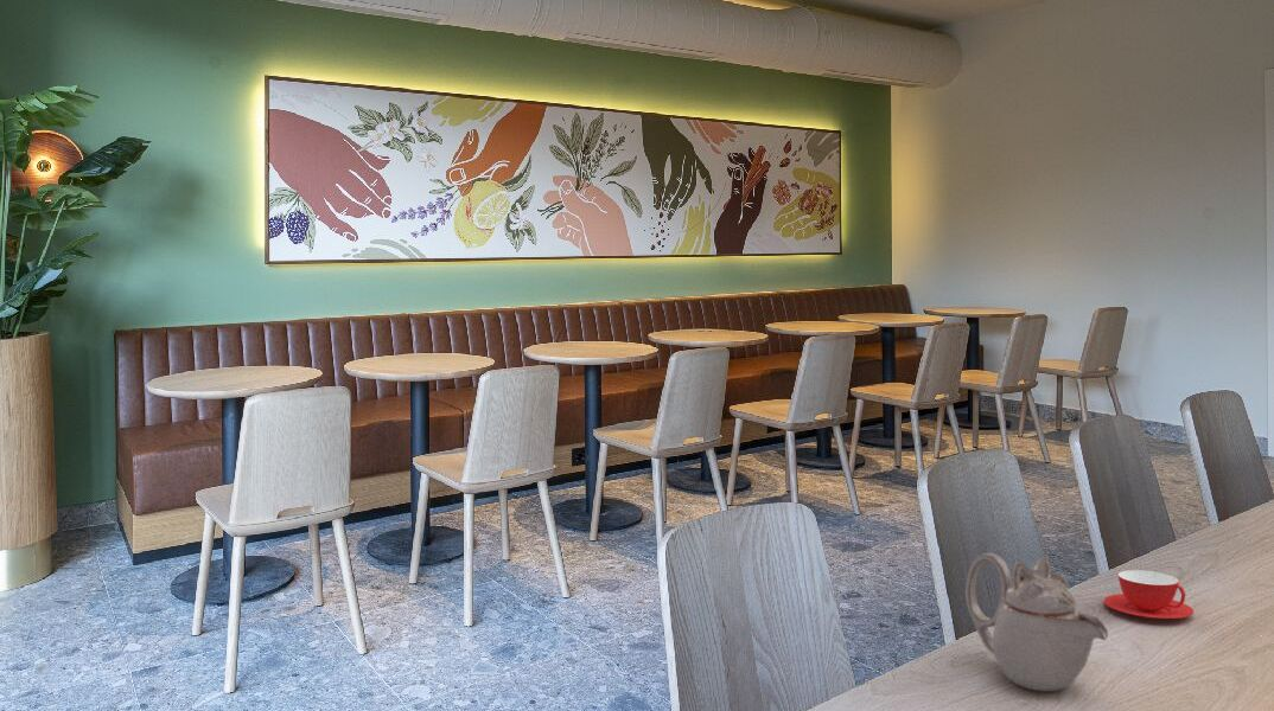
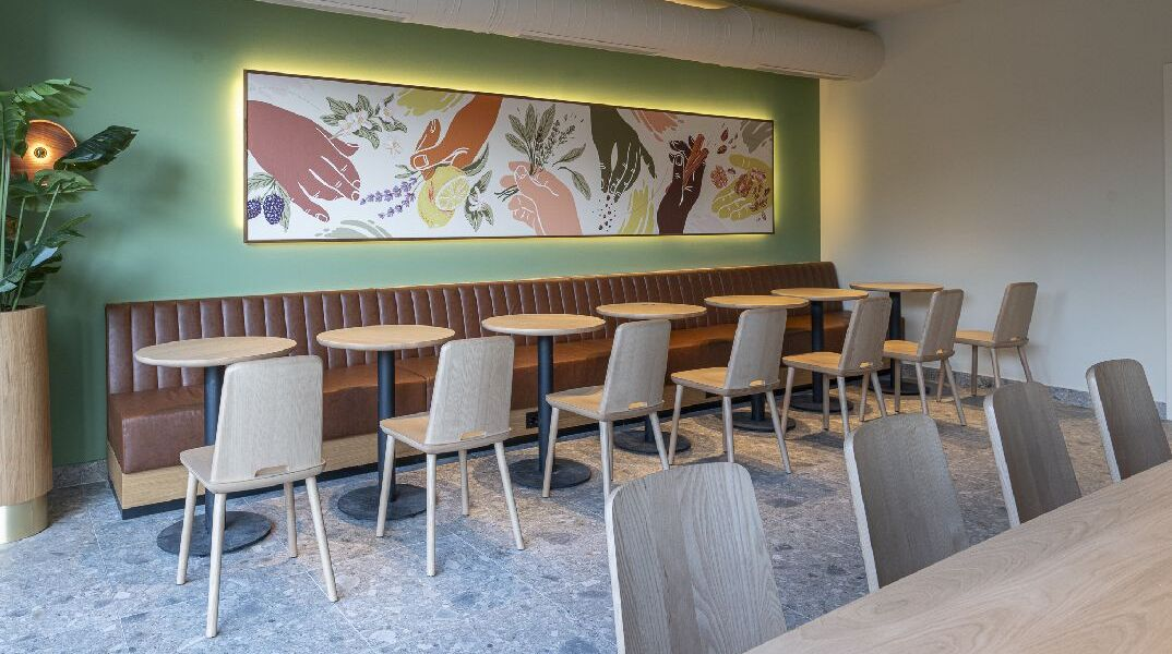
- teapot (1031, 619)
- teacup (1147, 594)
